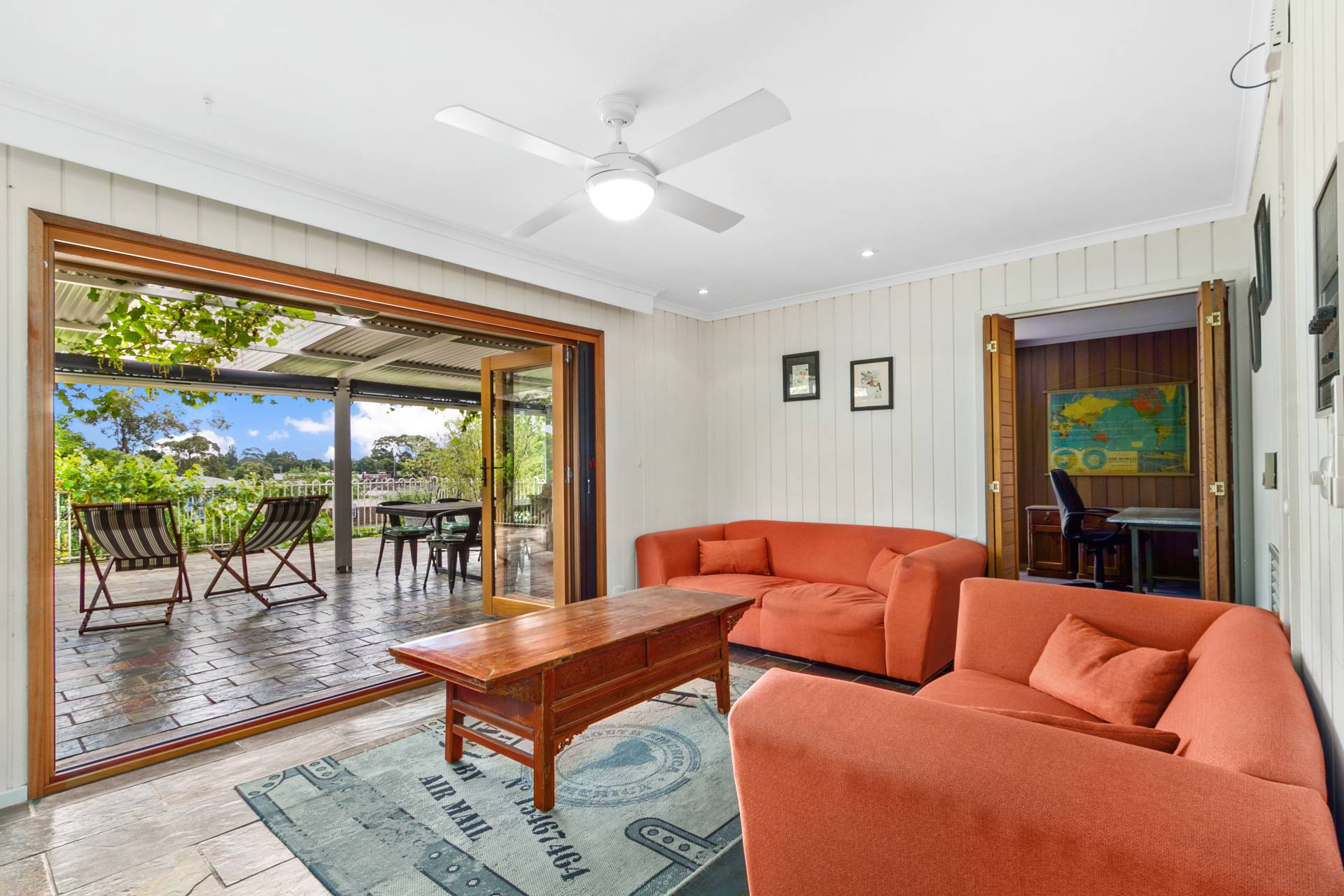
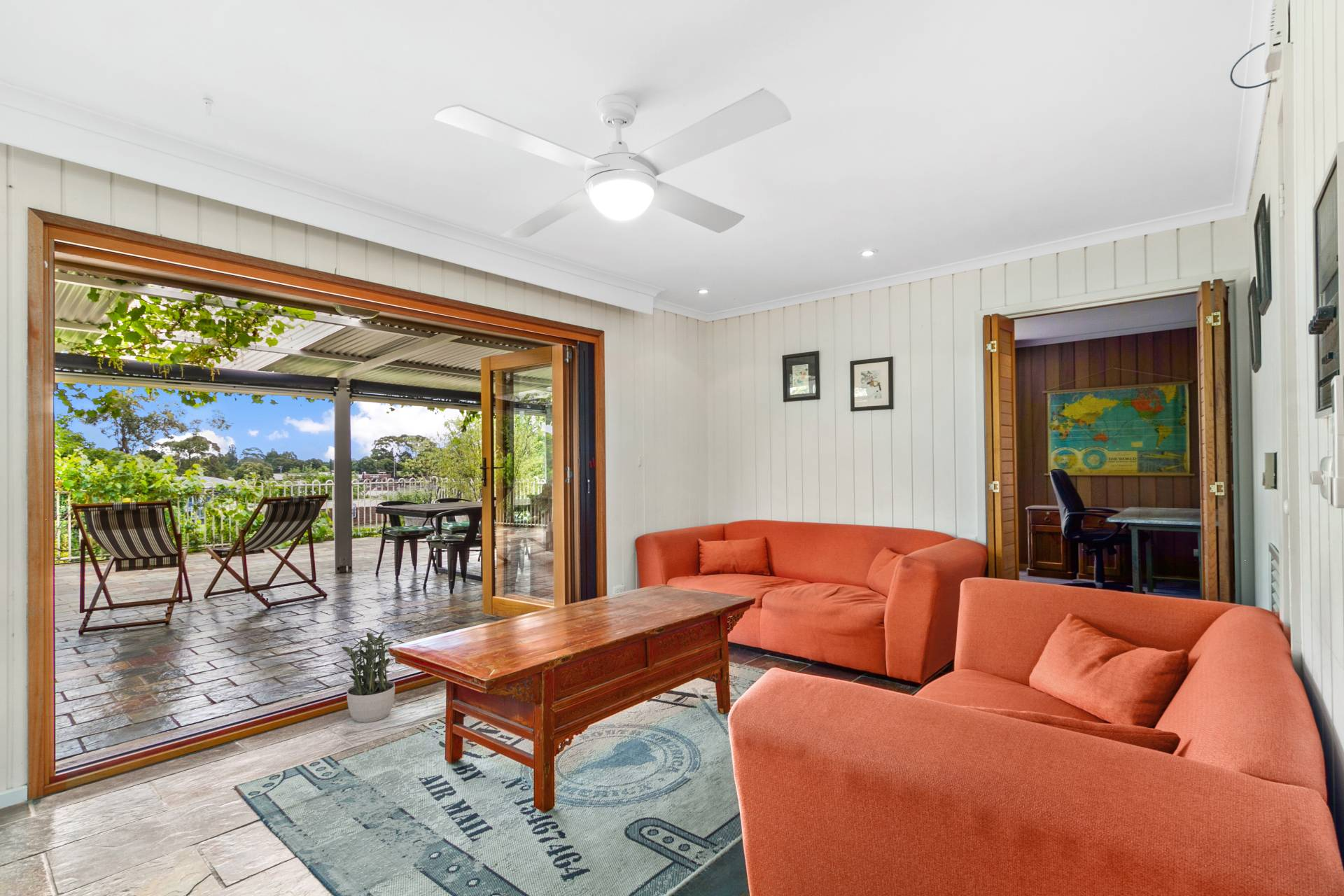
+ potted plant (367, 673)
